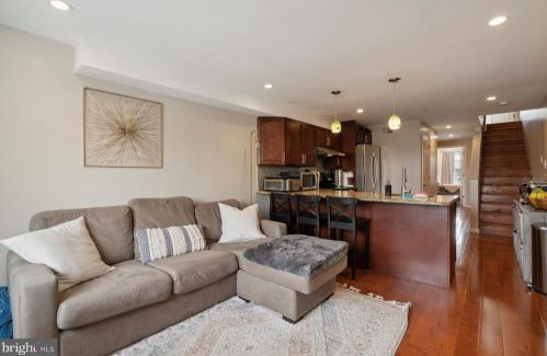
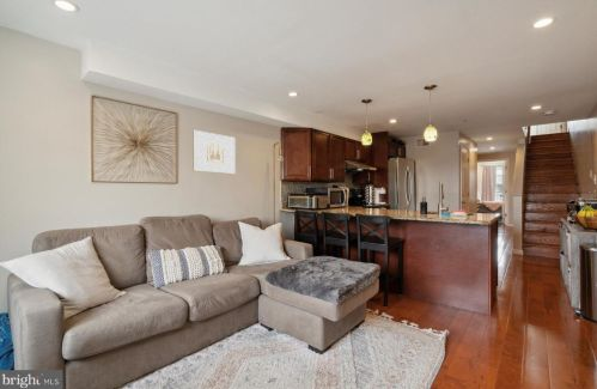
+ wall art (215, 153)
